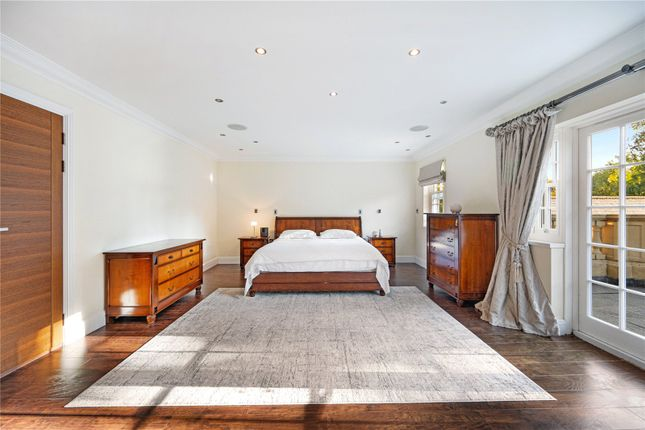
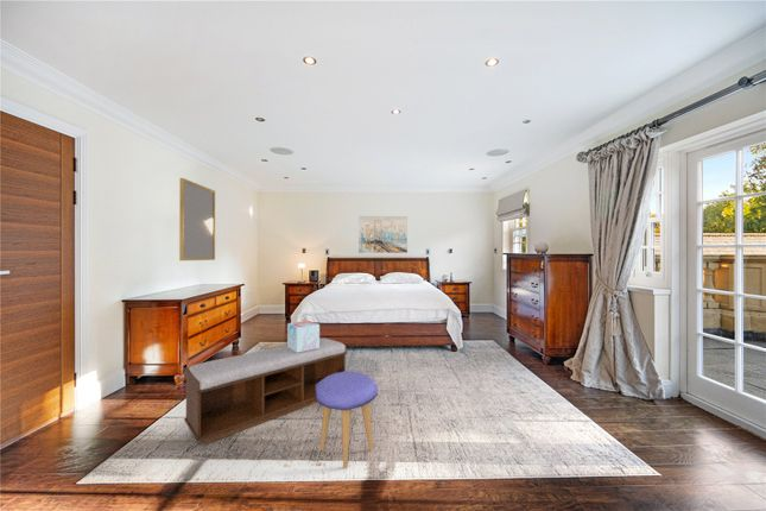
+ wall art (382, 234)
+ bench (274, 380)
+ decorative box (303, 335)
+ stool (346, 415)
+ home mirror (198, 222)
